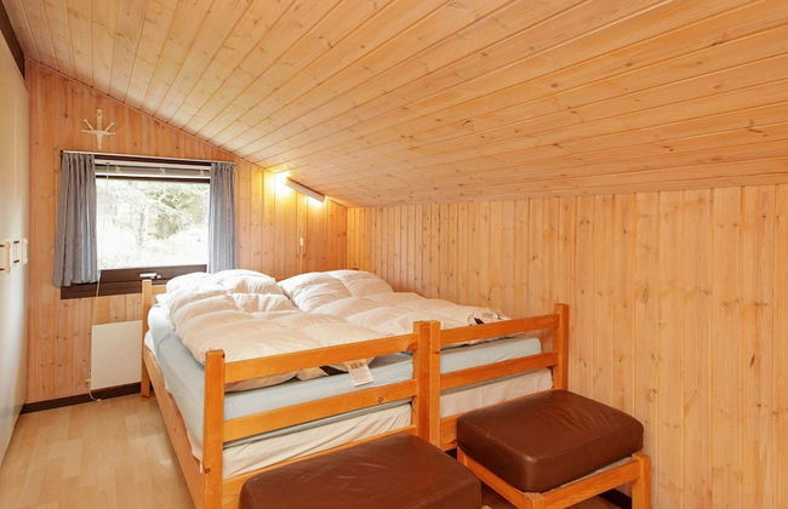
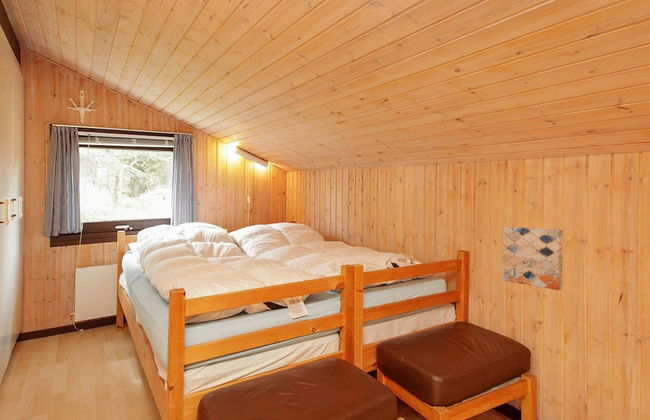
+ wall art (531, 256)
